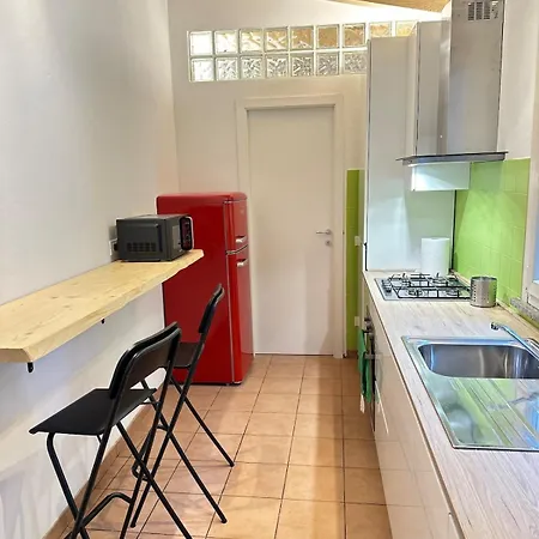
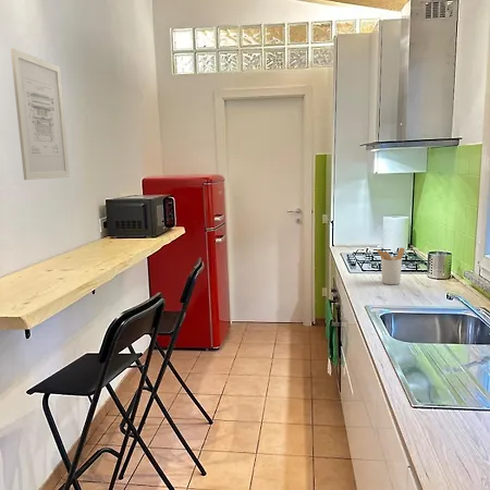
+ wall art (42, 119)
+ utensil holder (388, 265)
